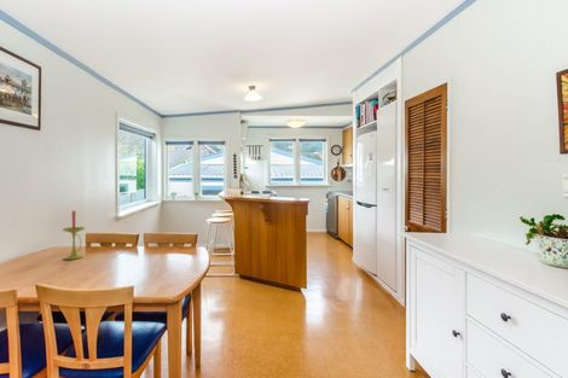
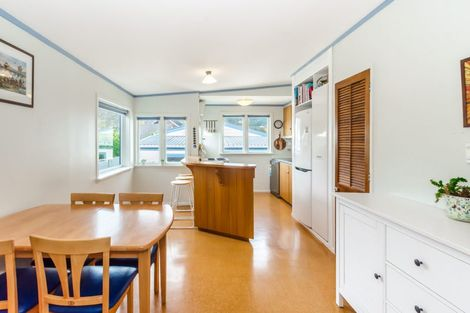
- candle (74, 233)
